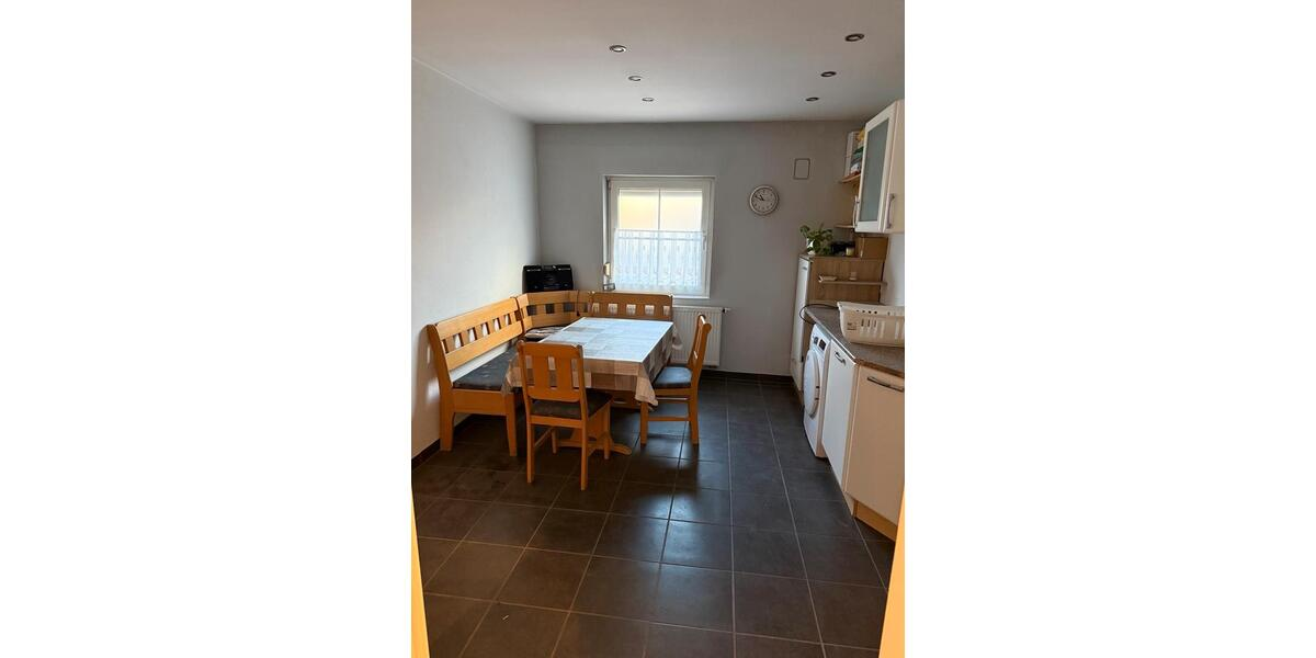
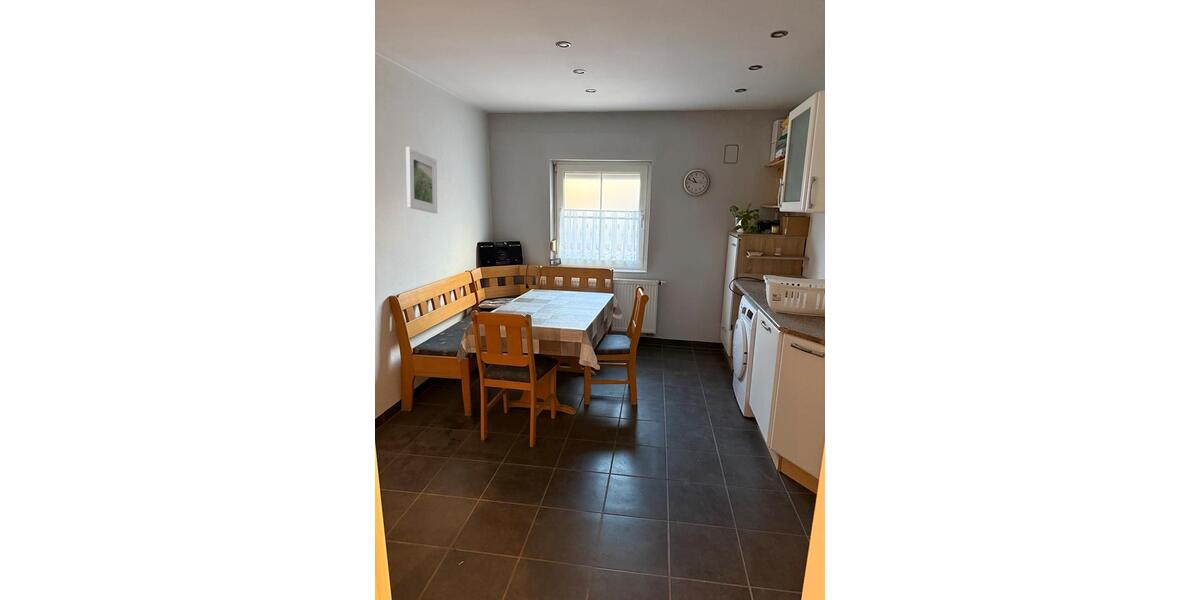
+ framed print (422, 182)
